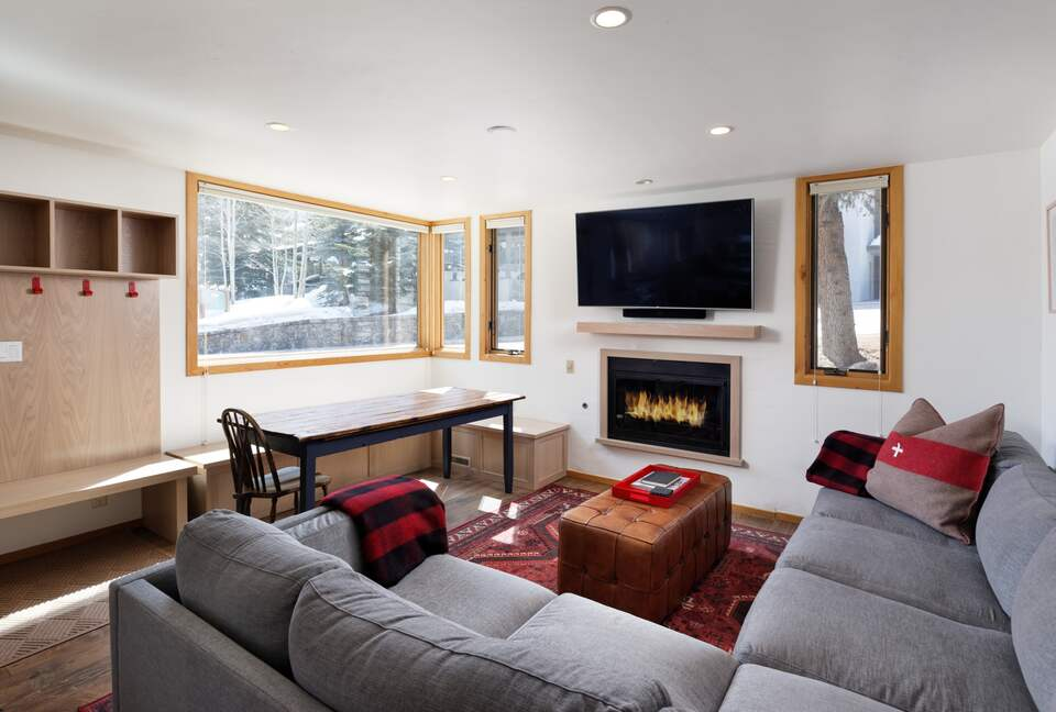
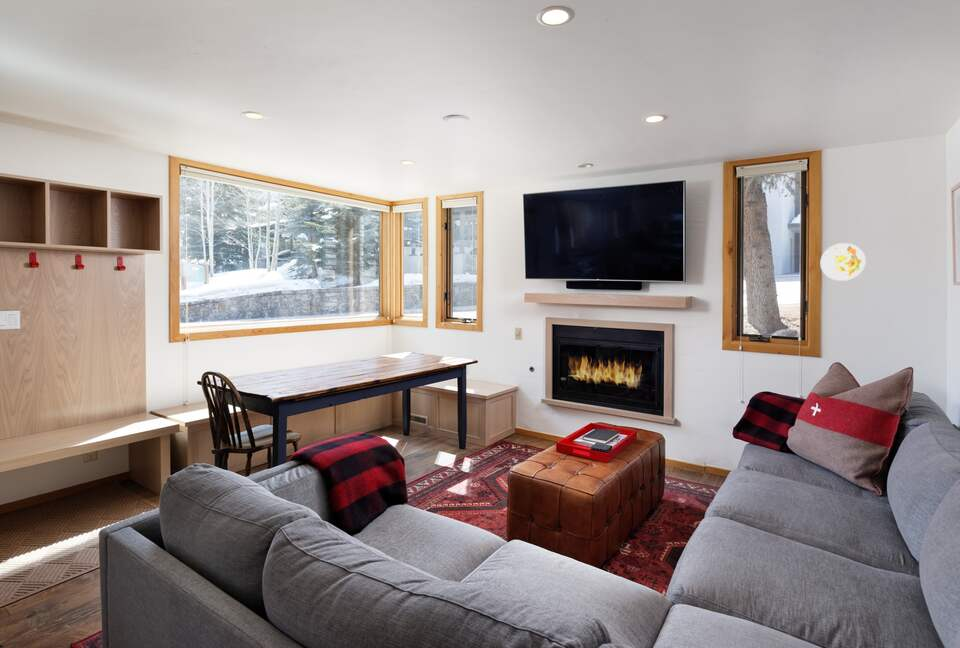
+ decorative plate (842, 262)
